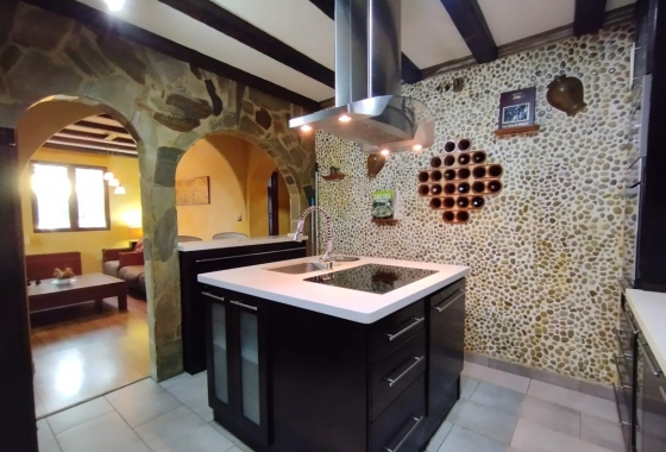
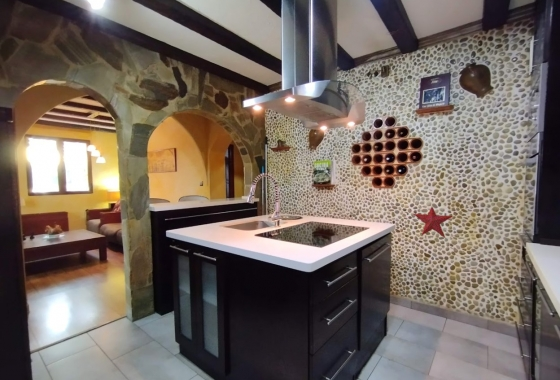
+ decorative star (432, 221)
